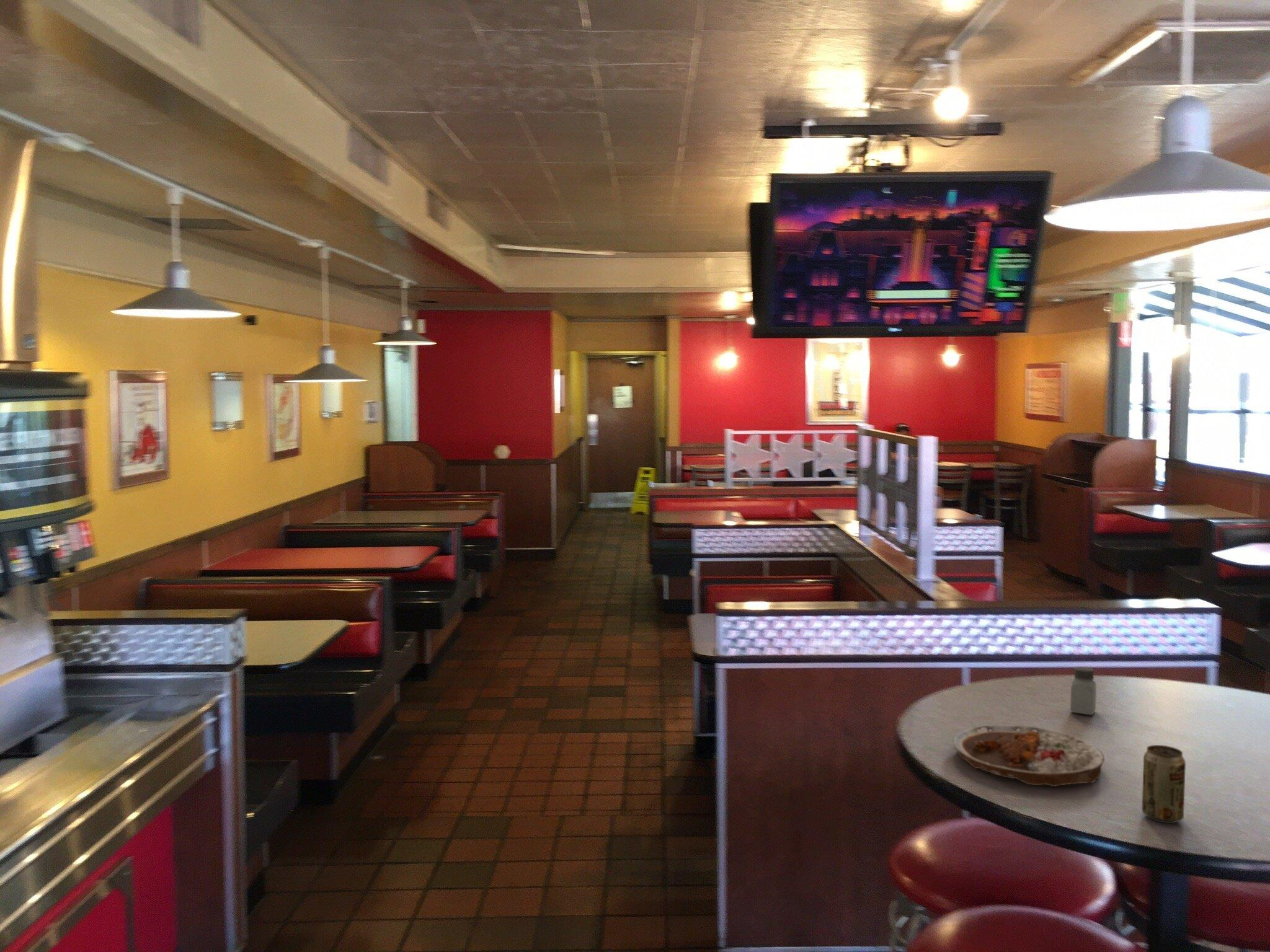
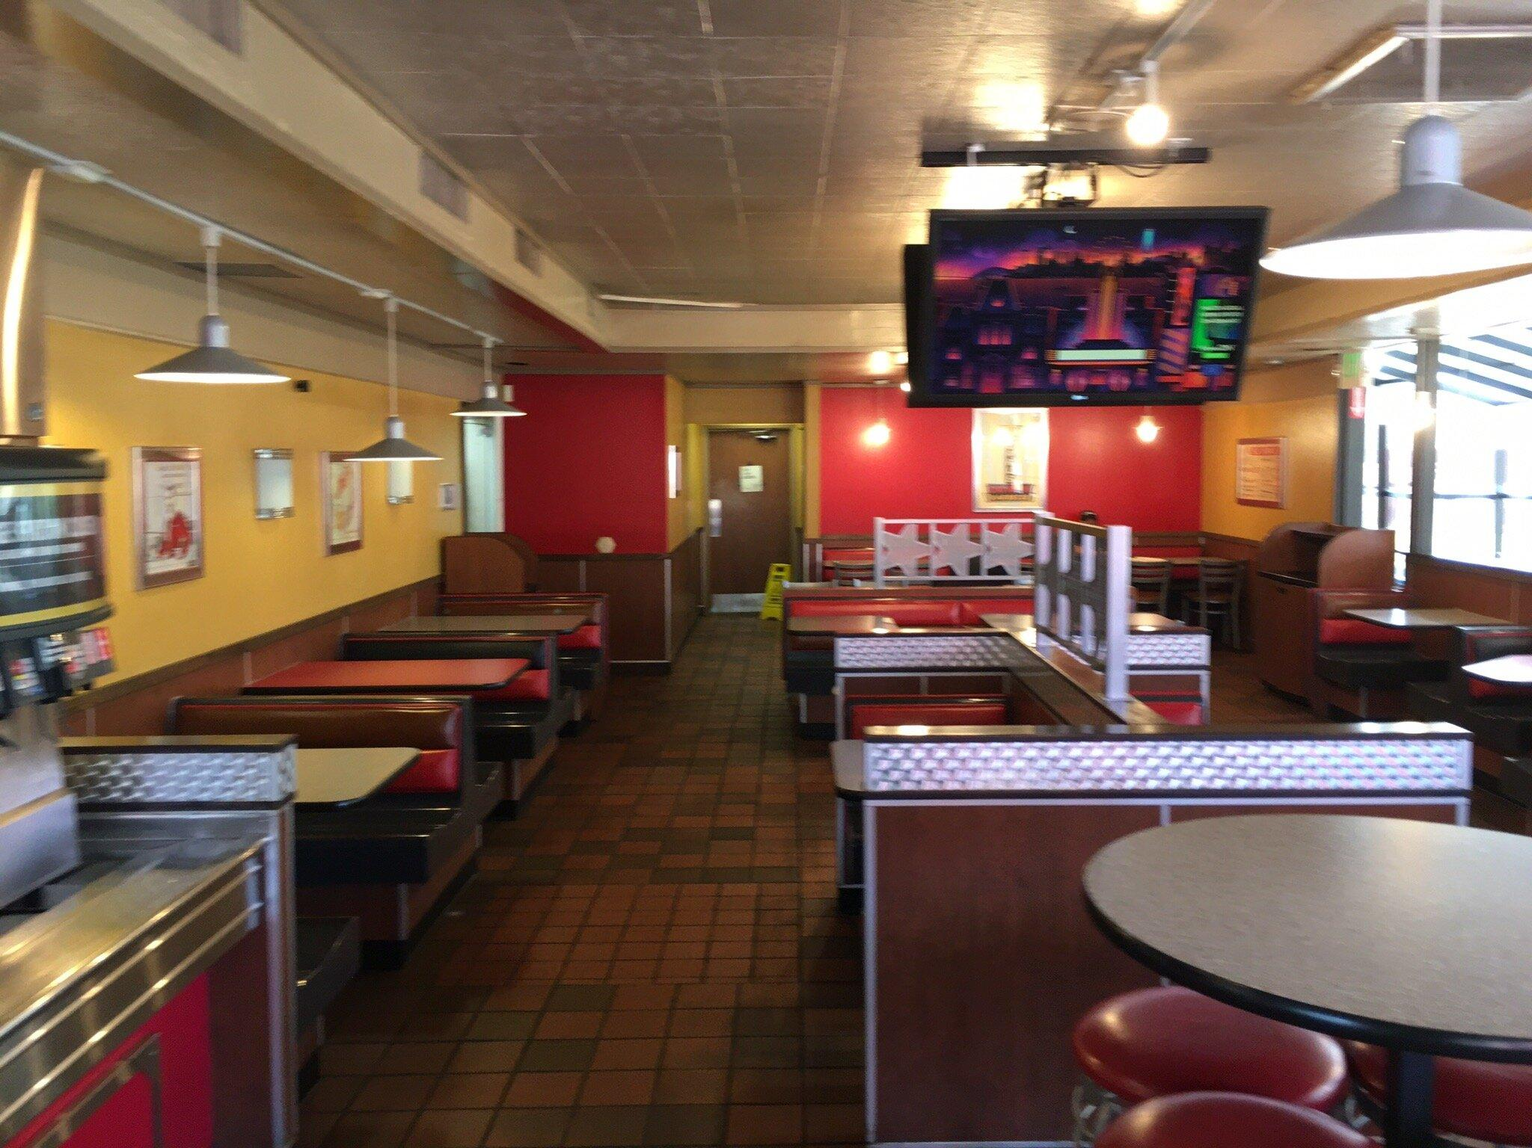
- plate (1027, 749)
- beverage can (1163, 783)
- saltshaker (1083, 690)
